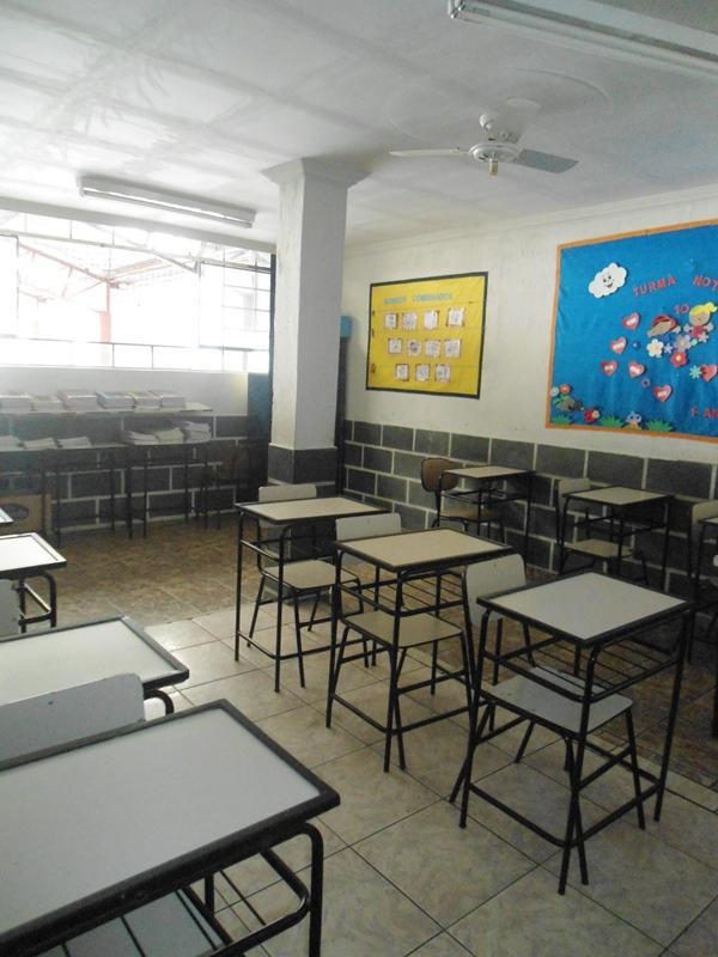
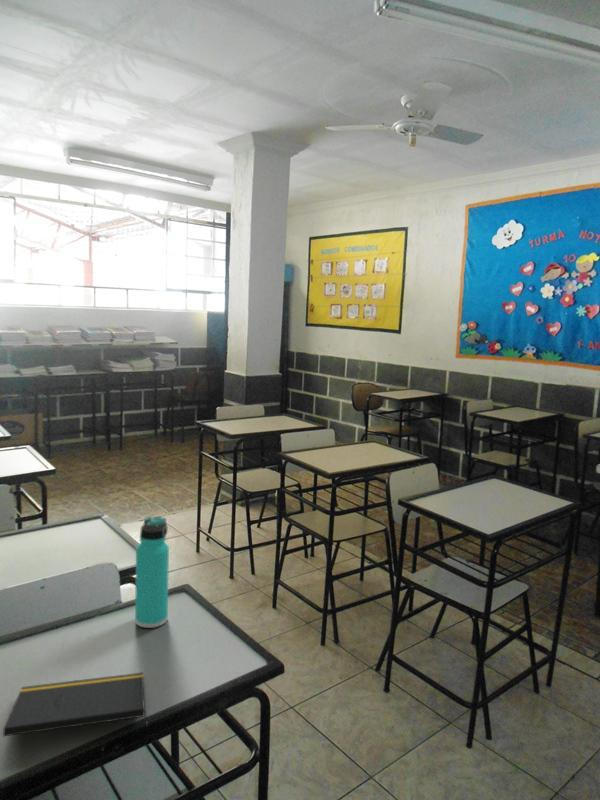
+ notepad (80, 701)
+ thermos bottle (152, 569)
